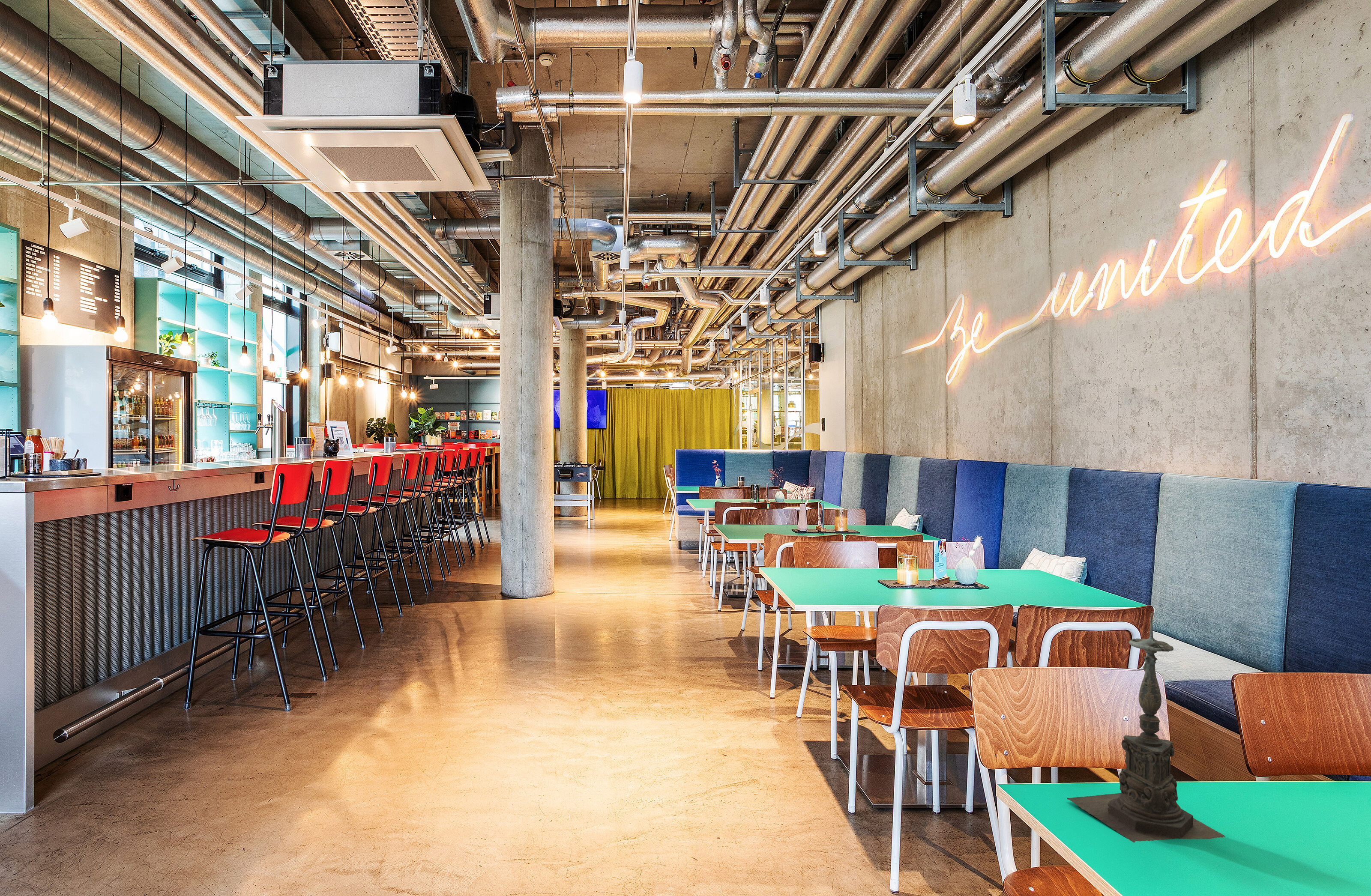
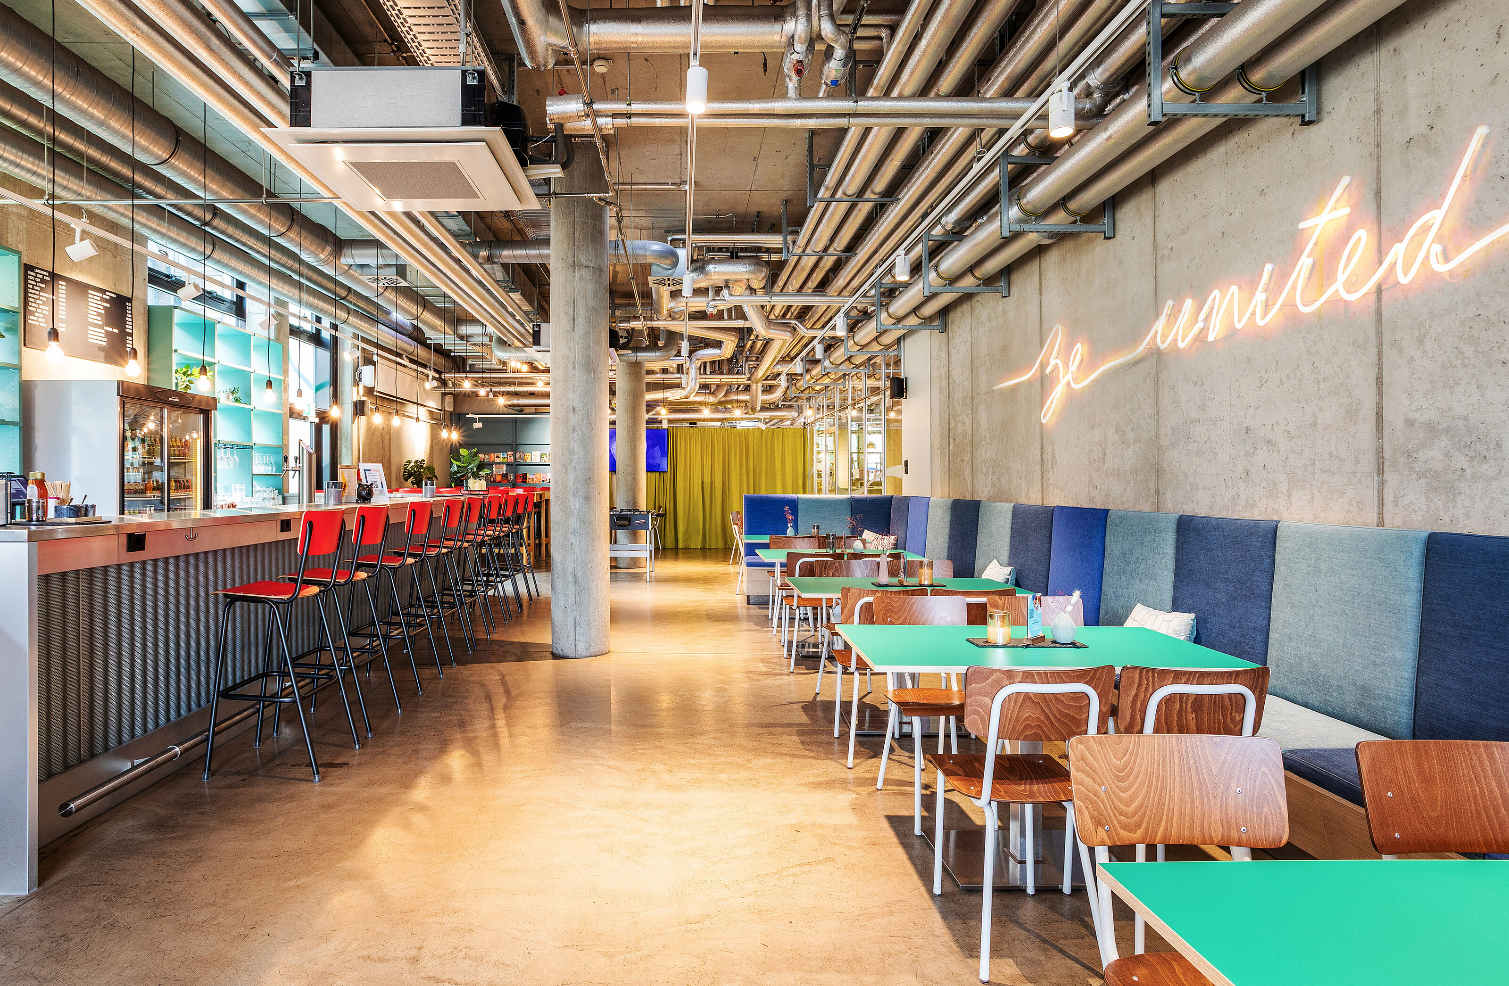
- candle holder (1147, 716)
